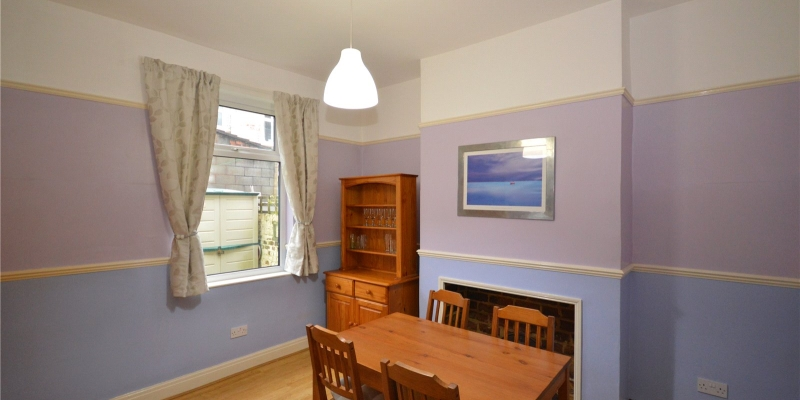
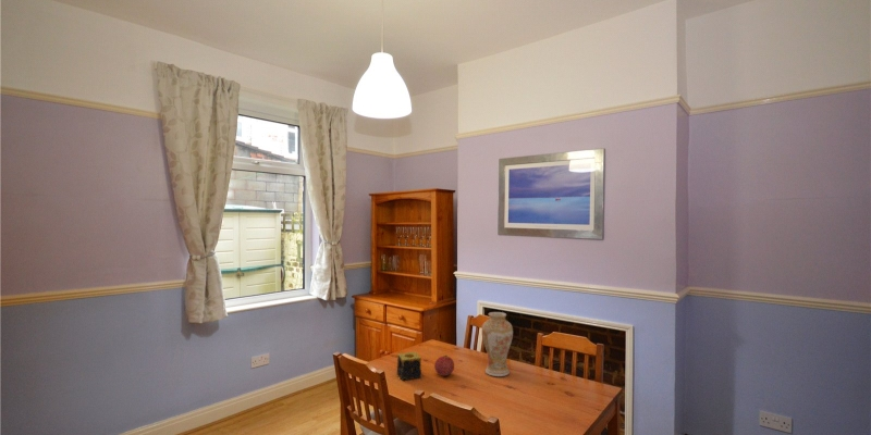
+ fruit (444, 364)
+ candle (408, 365)
+ vase (496, 343)
